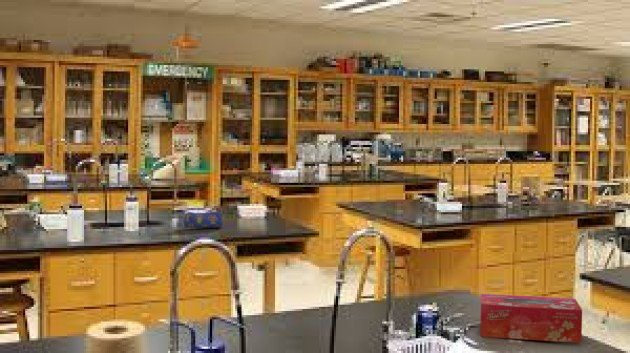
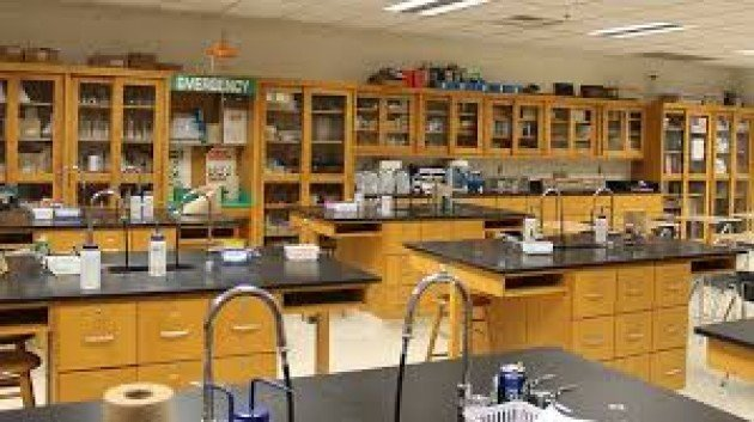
- tissue box (528, 317)
- pencil case (203, 219)
